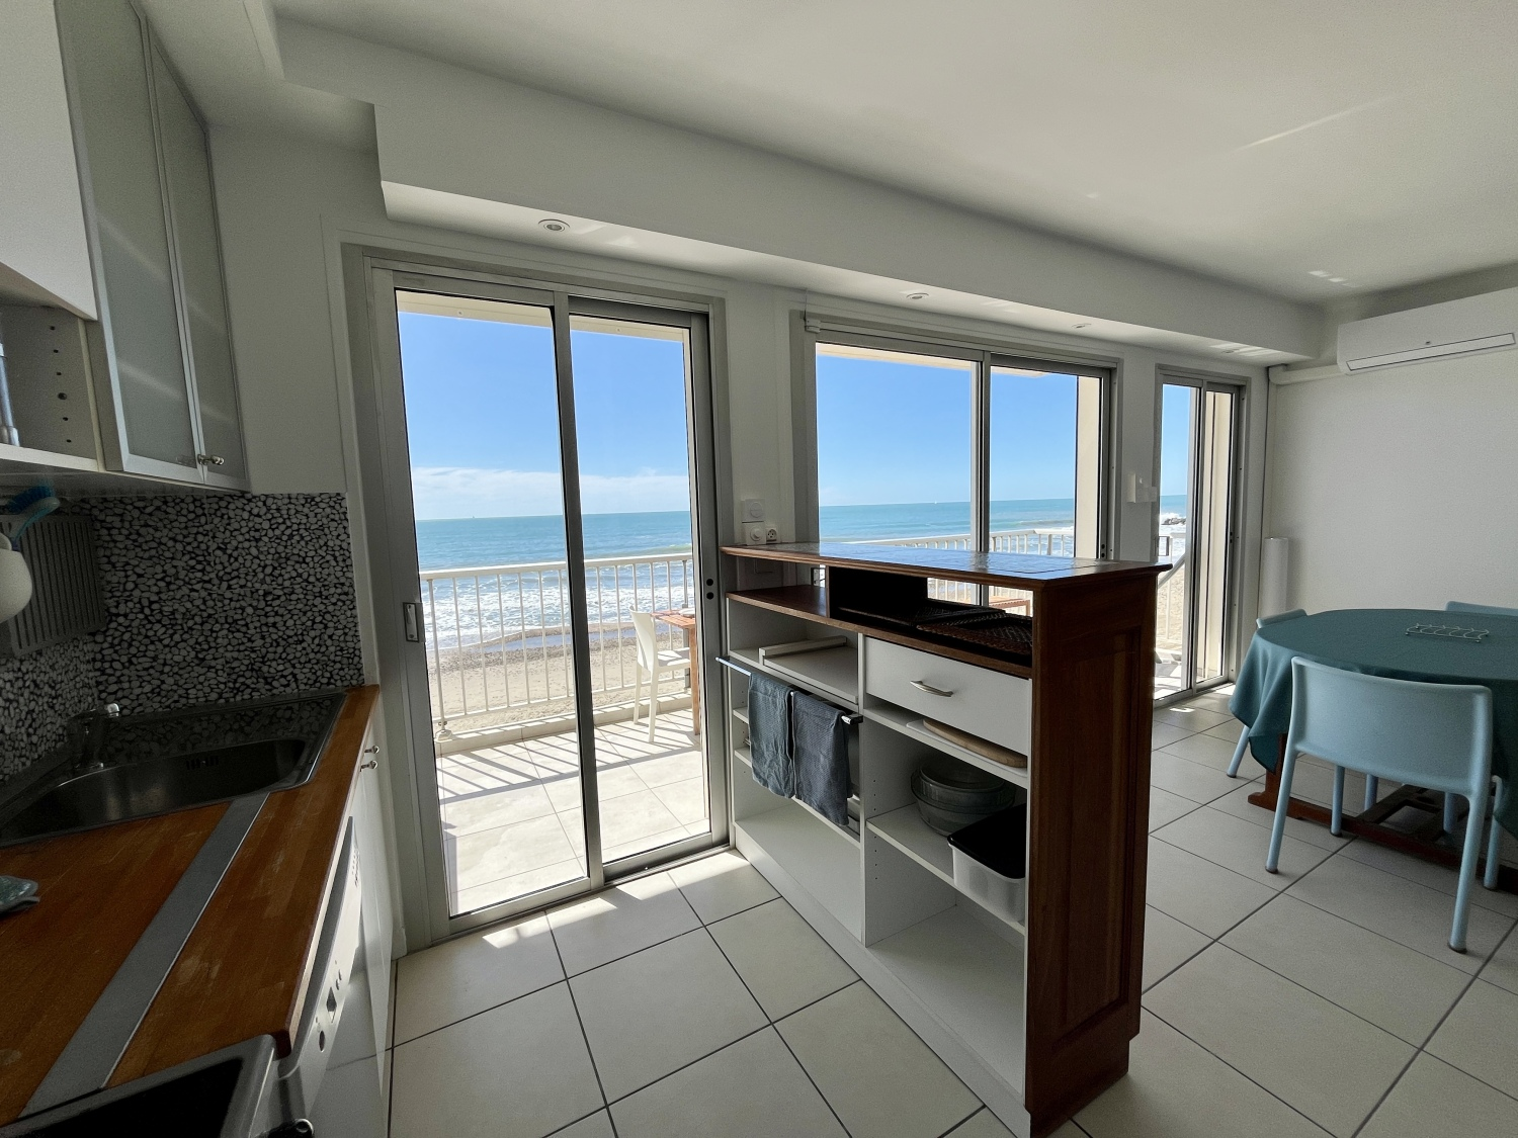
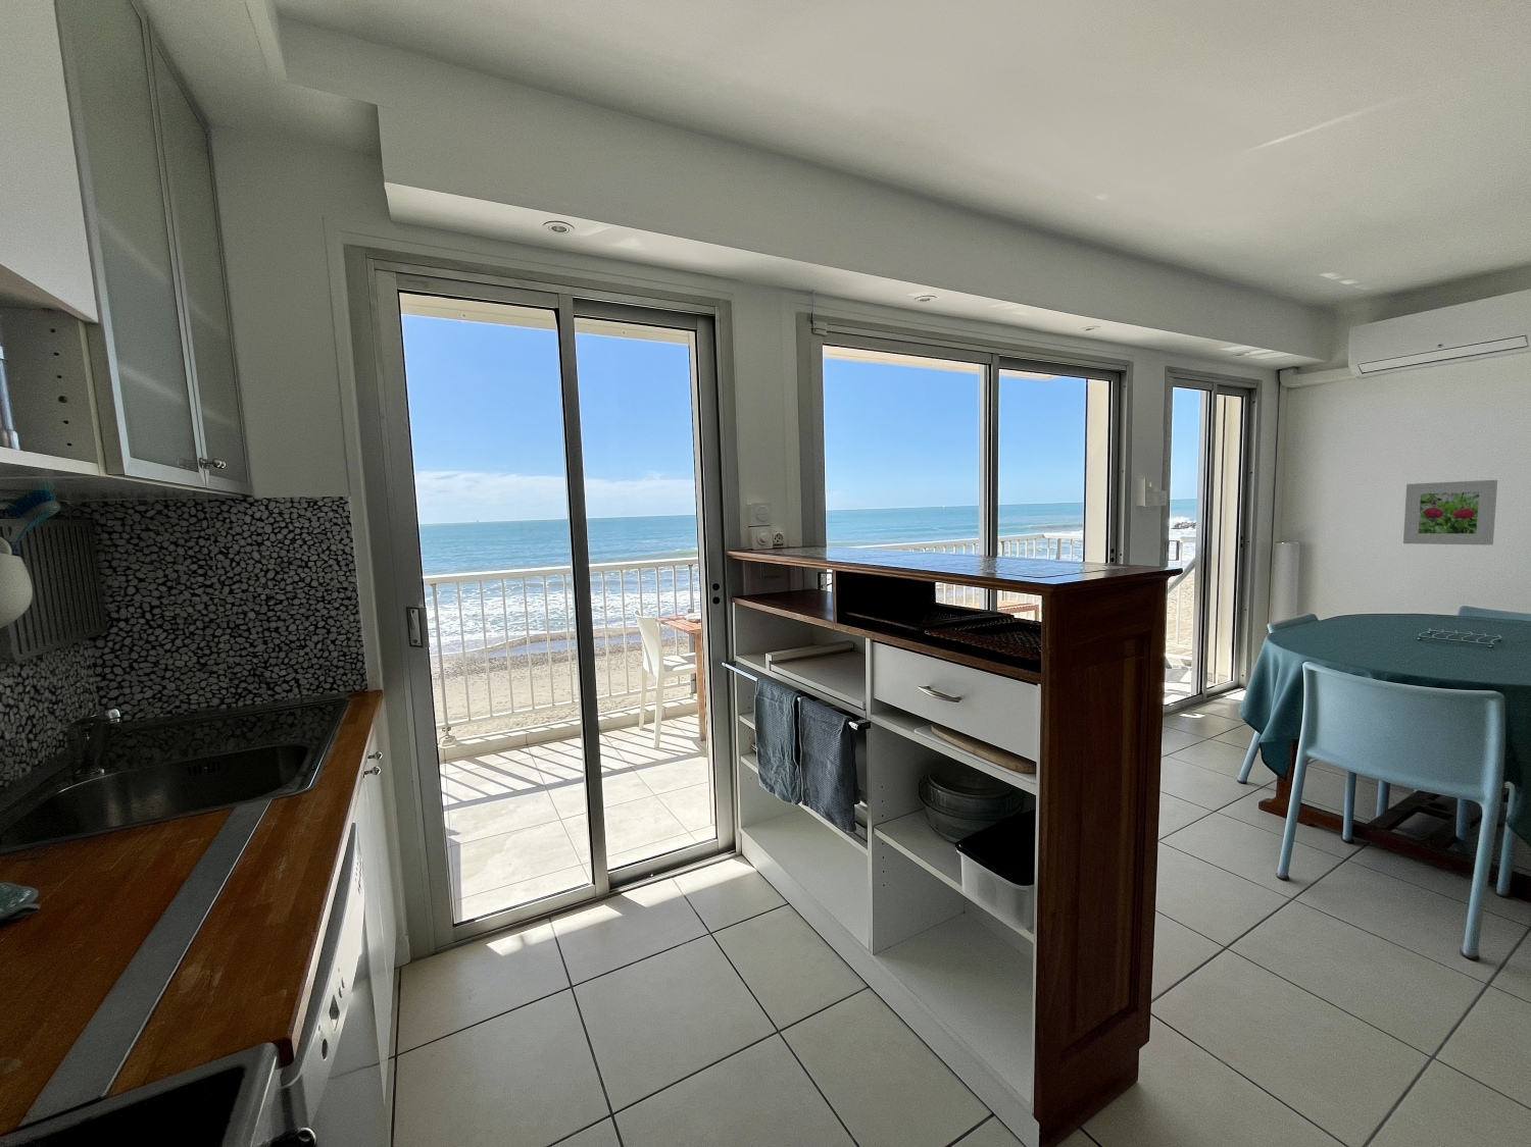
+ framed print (1448, 513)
